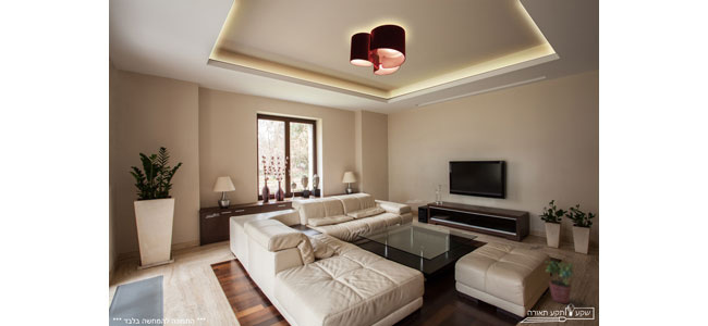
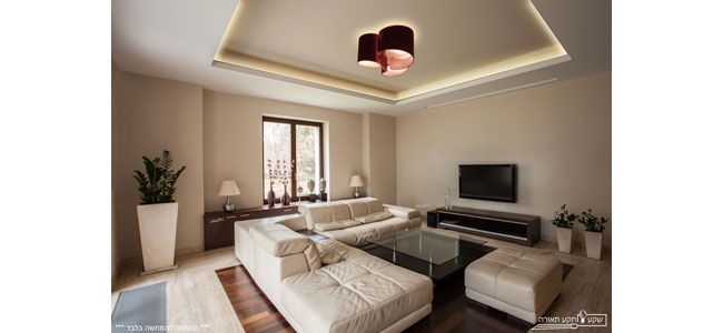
- potted plant (559, 279)
